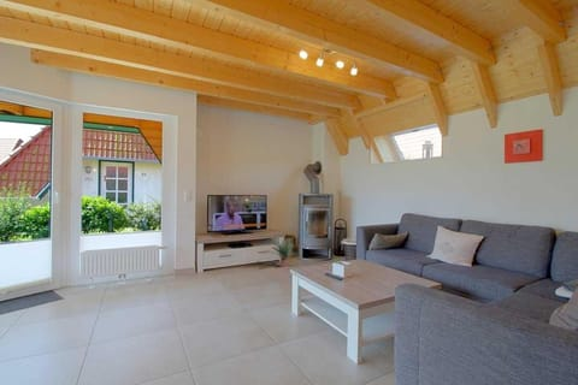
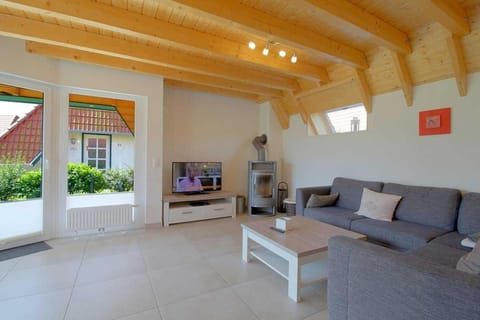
- potted plant (281, 251)
